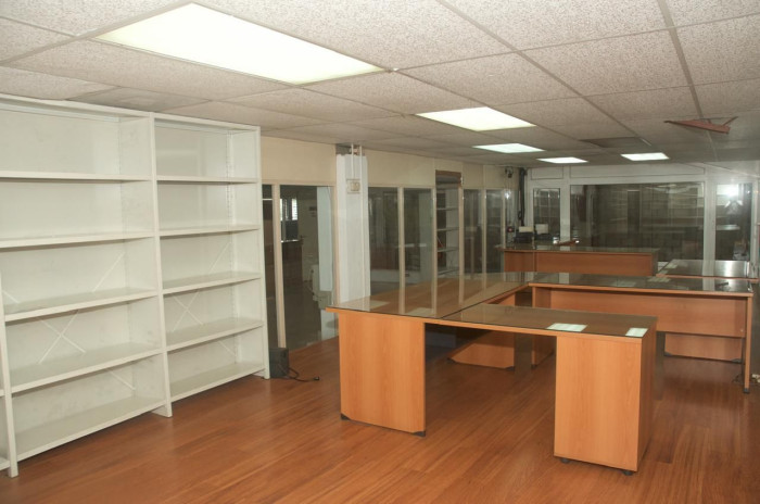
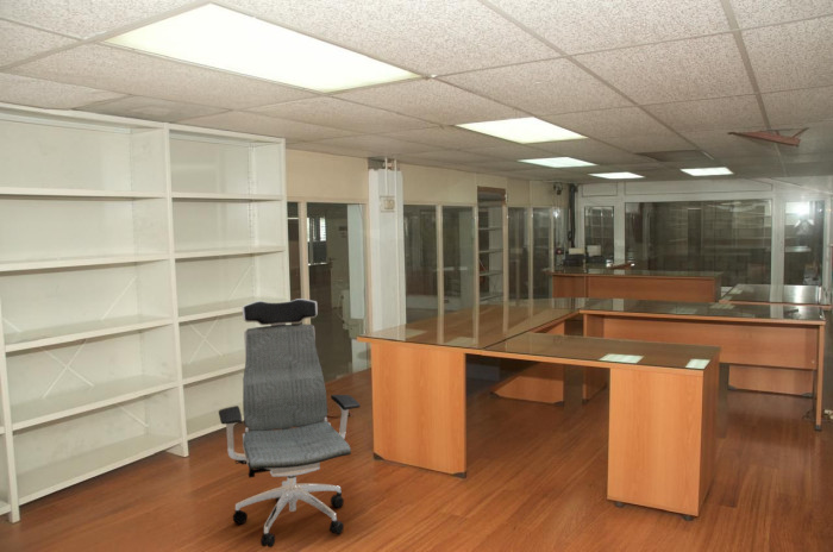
+ office chair (289, 413)
